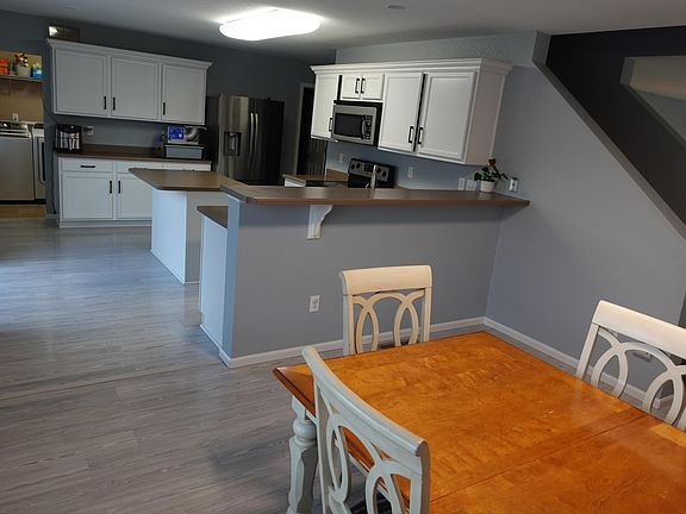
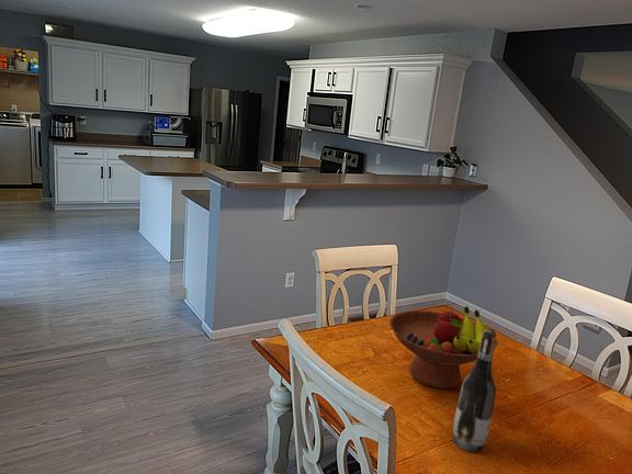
+ wine bottle (478, 387)
+ fruit bowl (439, 345)
